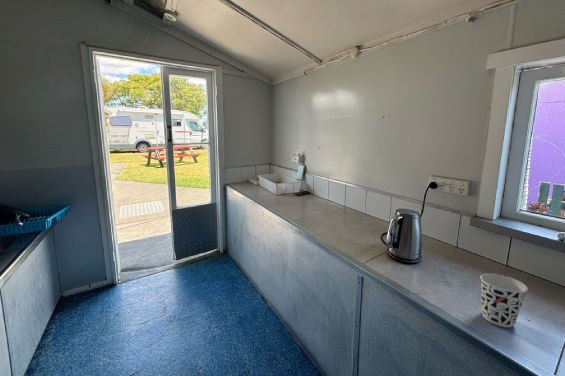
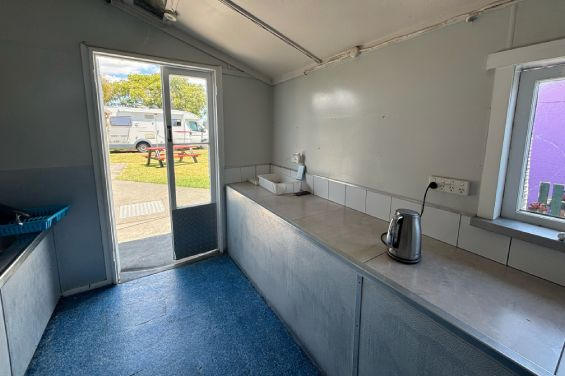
- cup (500, 300)
